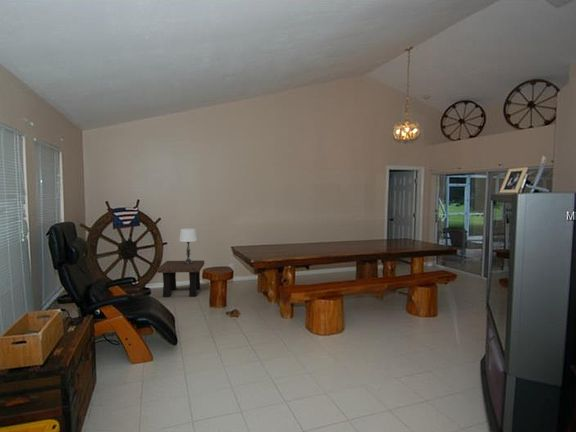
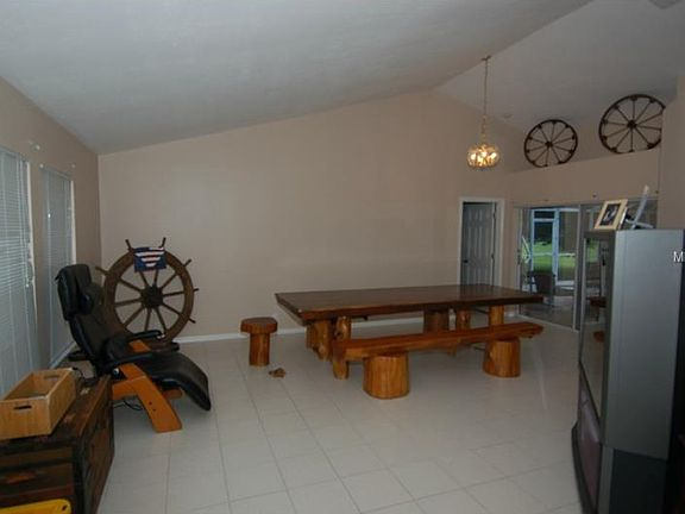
- side table (182, 271)
- table lamp (188, 245)
